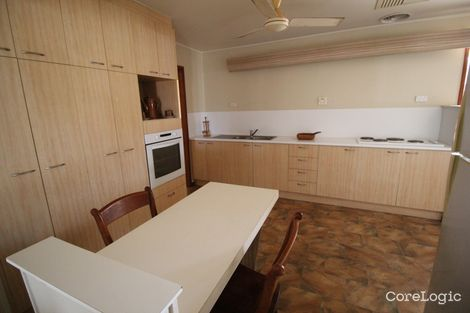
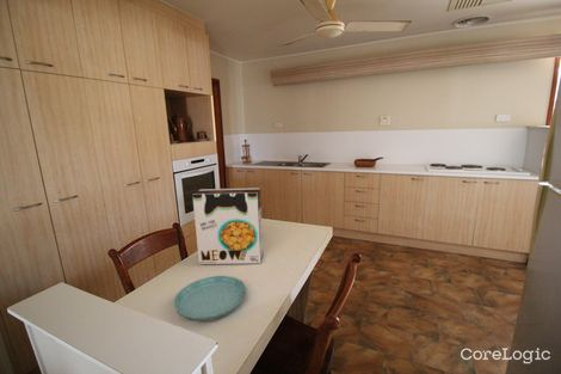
+ saucer (211, 298)
+ cereal box (229, 225)
